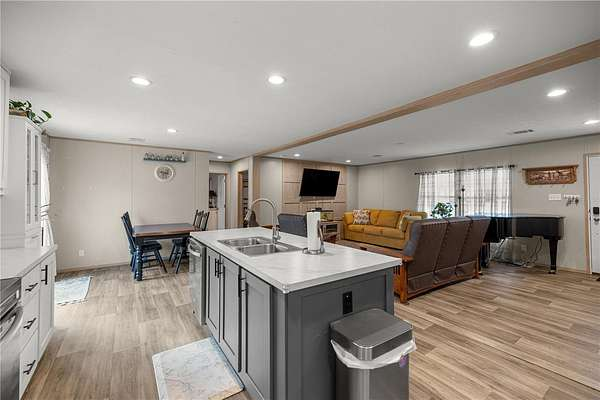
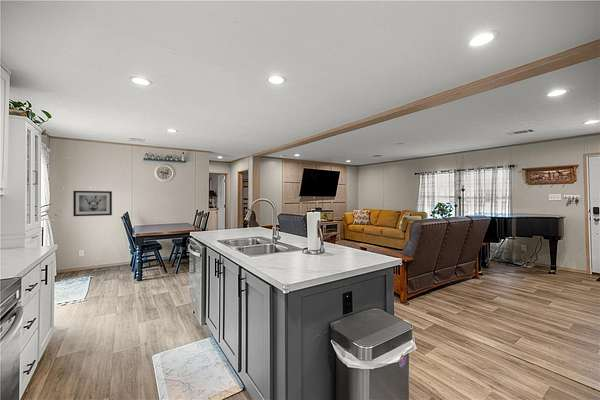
+ wall art (93, 203)
